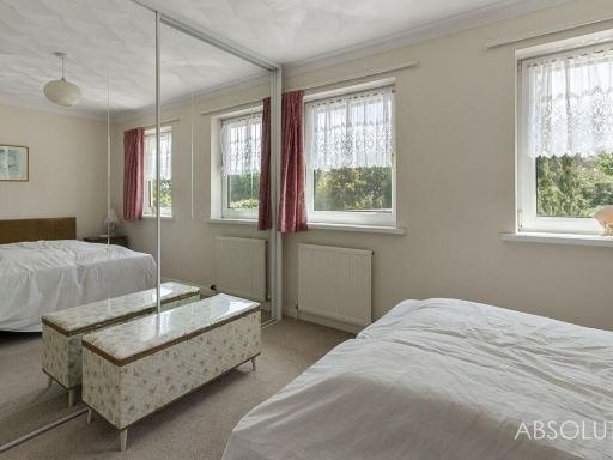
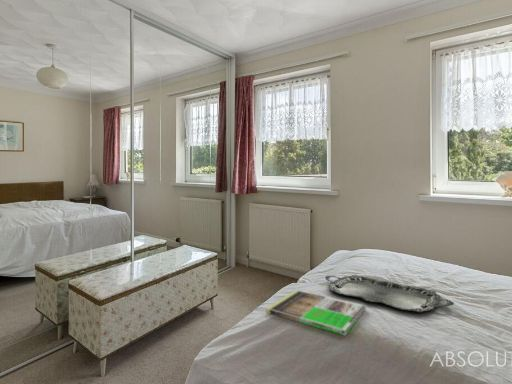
+ magazine (316, 308)
+ serving tray (381, 290)
